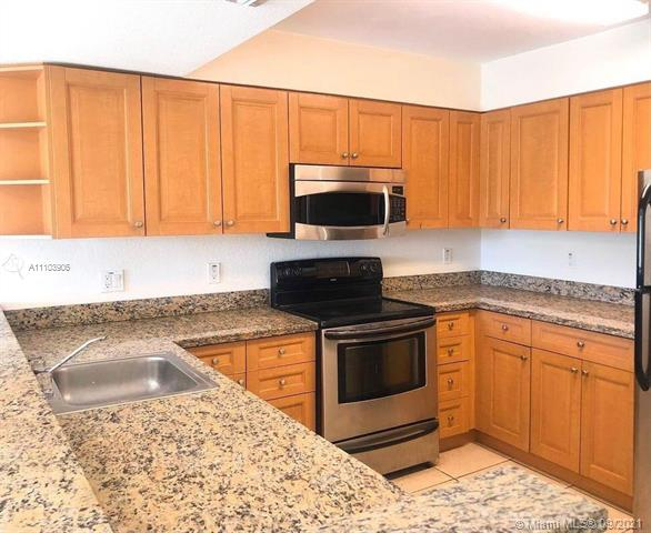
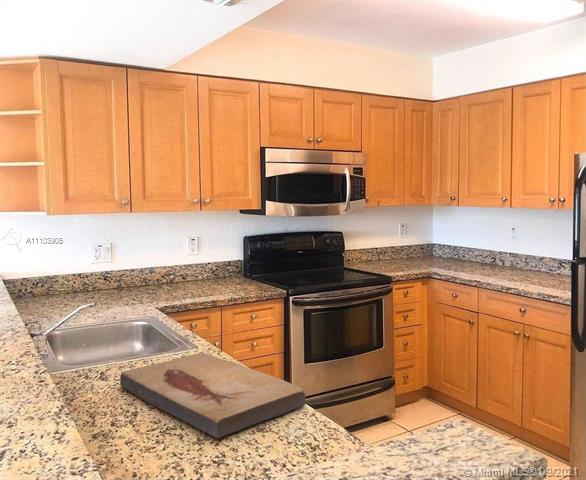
+ fish fossil (208, 387)
